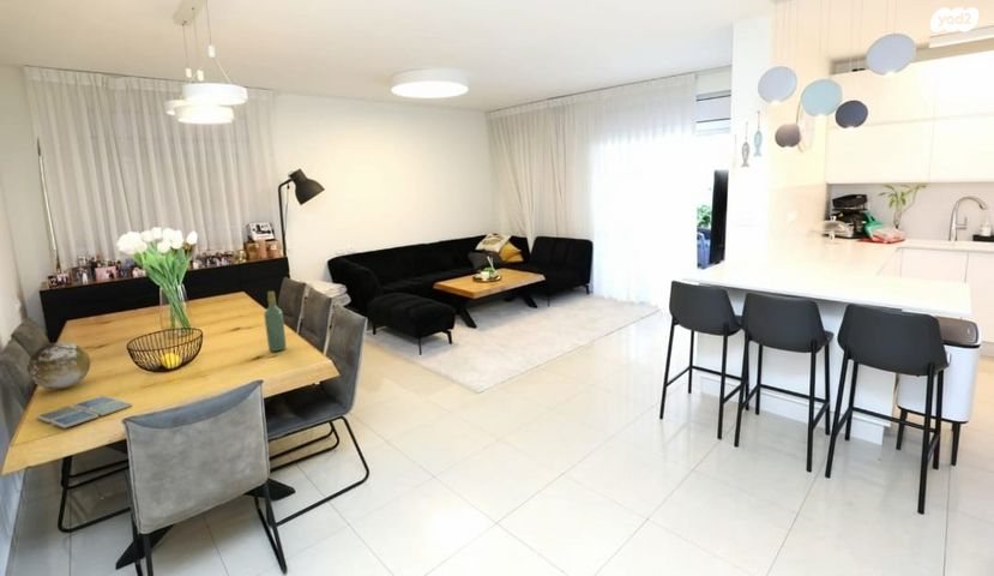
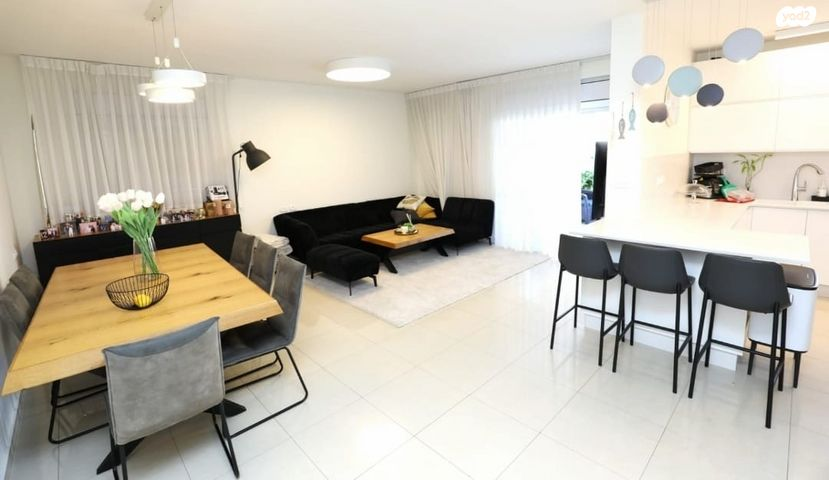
- decorative orb (60, 365)
- drink coaster (85, 410)
- wine bottle (273, 320)
